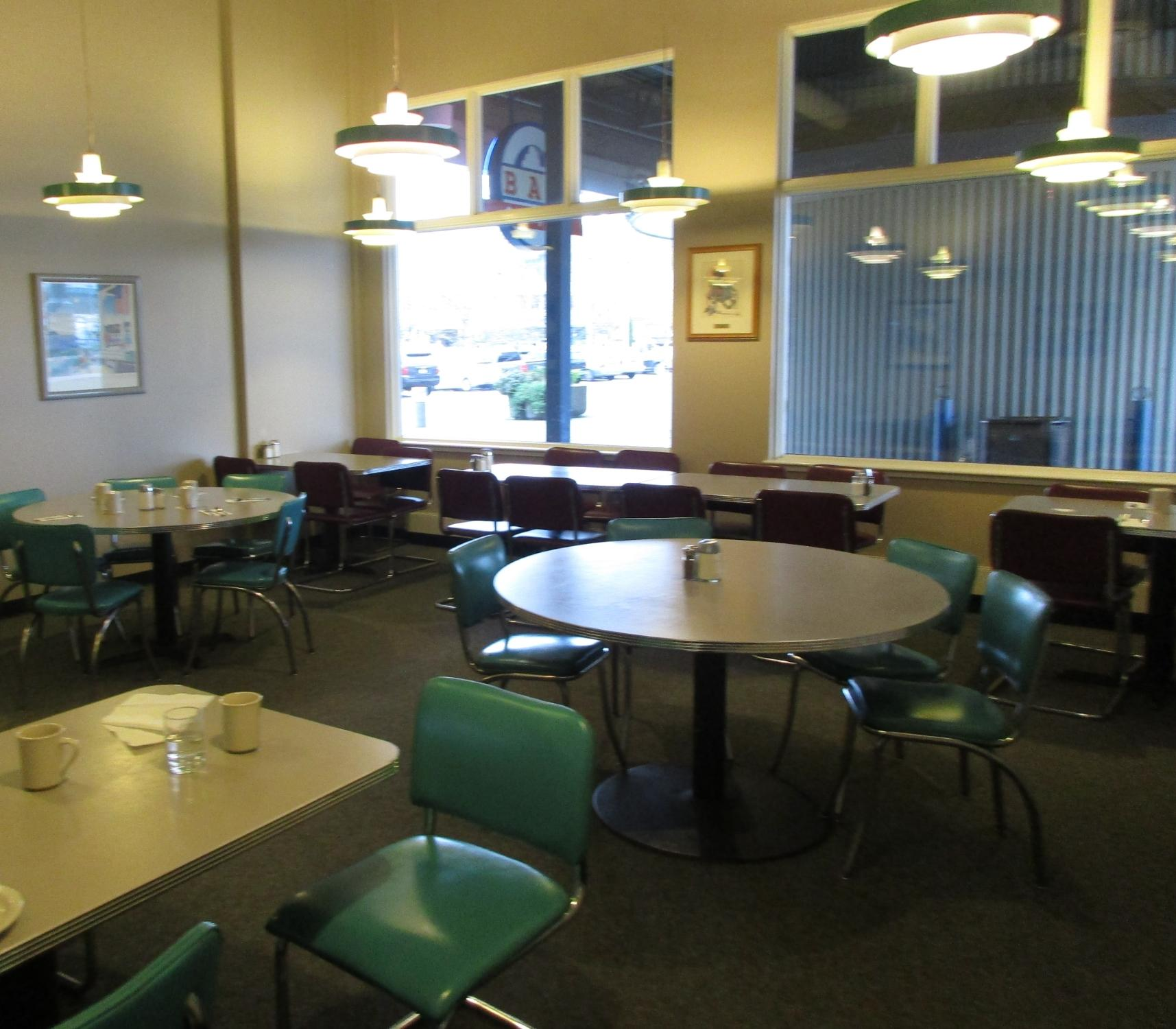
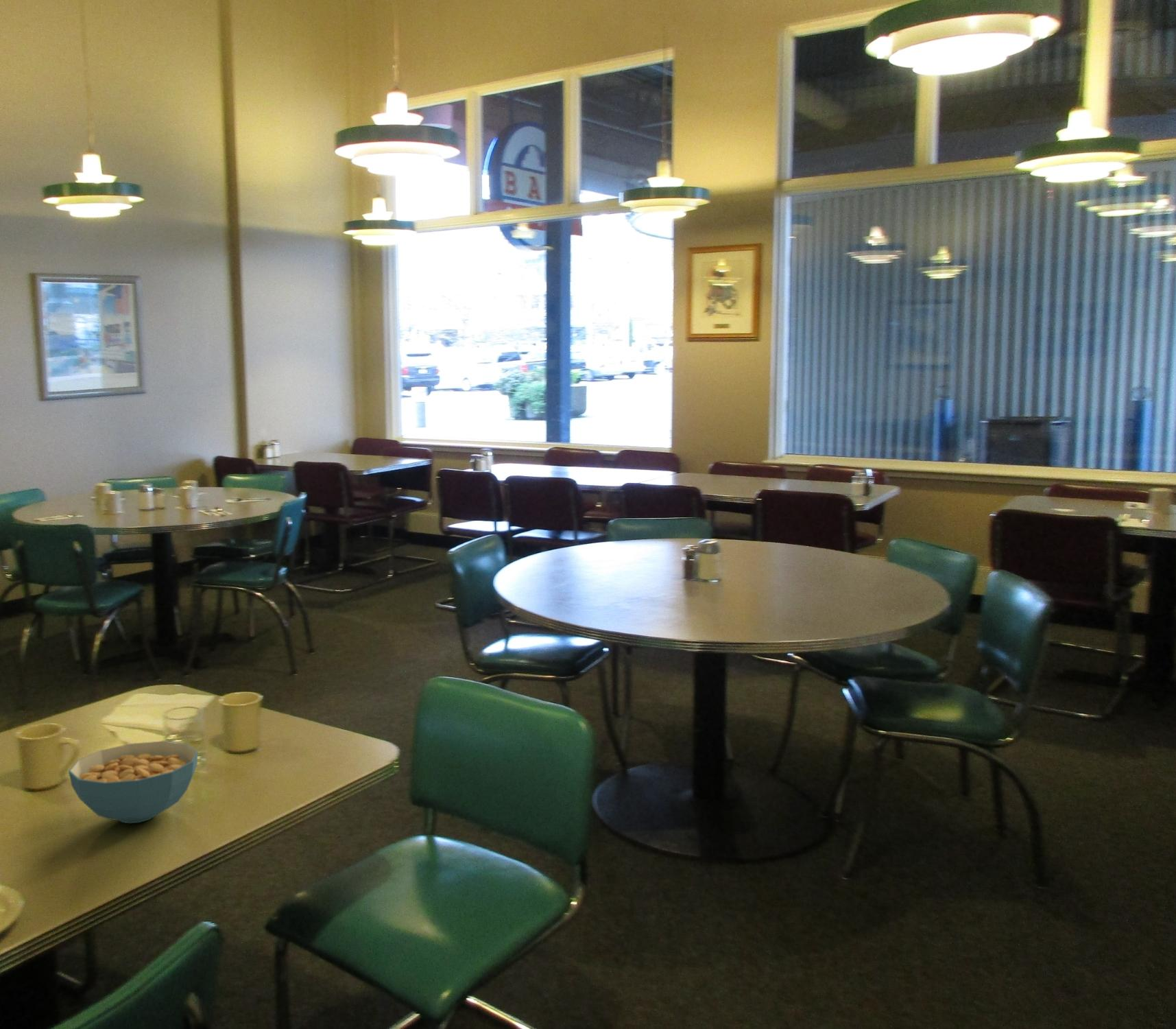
+ cereal bowl (136, 788)
